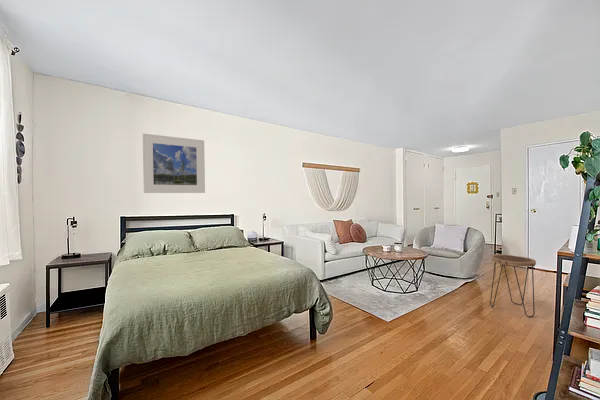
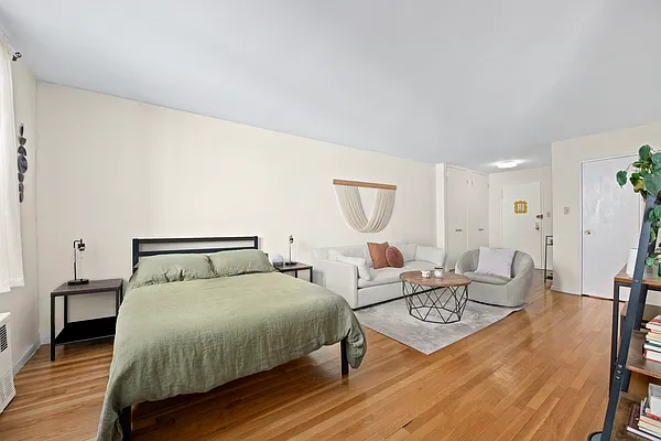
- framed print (175, 165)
- side table (508, 283)
